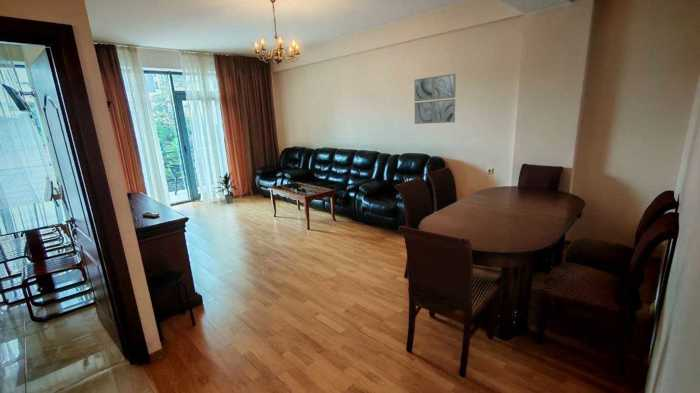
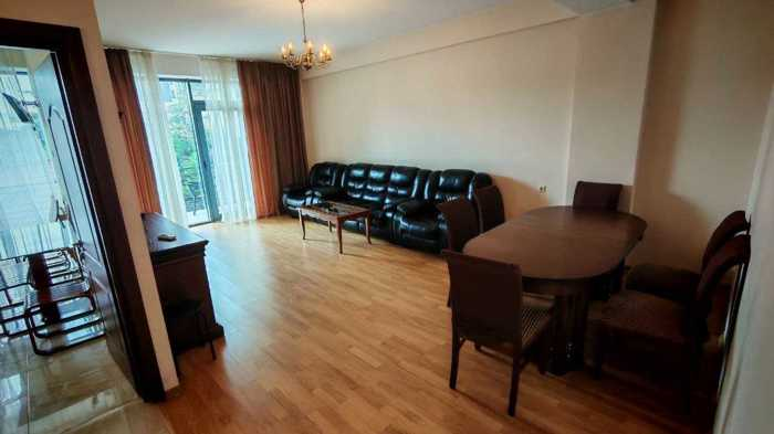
- wall art (434, 99)
- indoor plant (227, 187)
